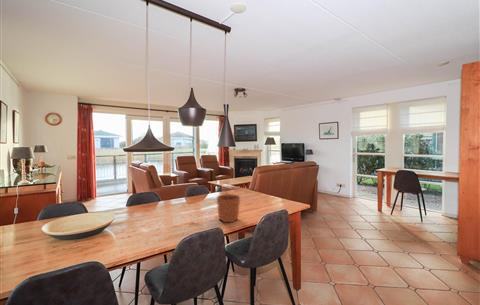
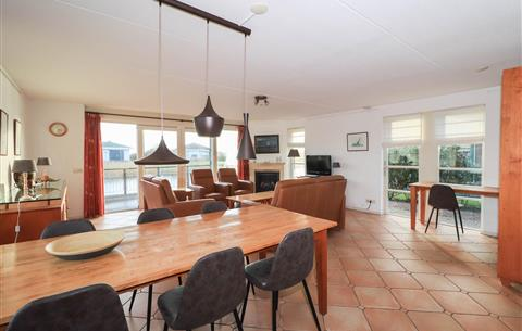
- plant pot (228, 202)
